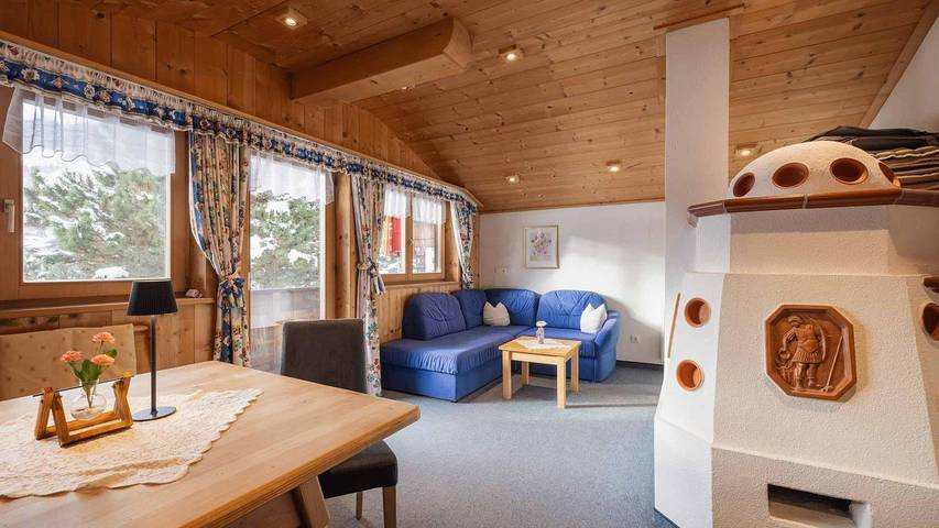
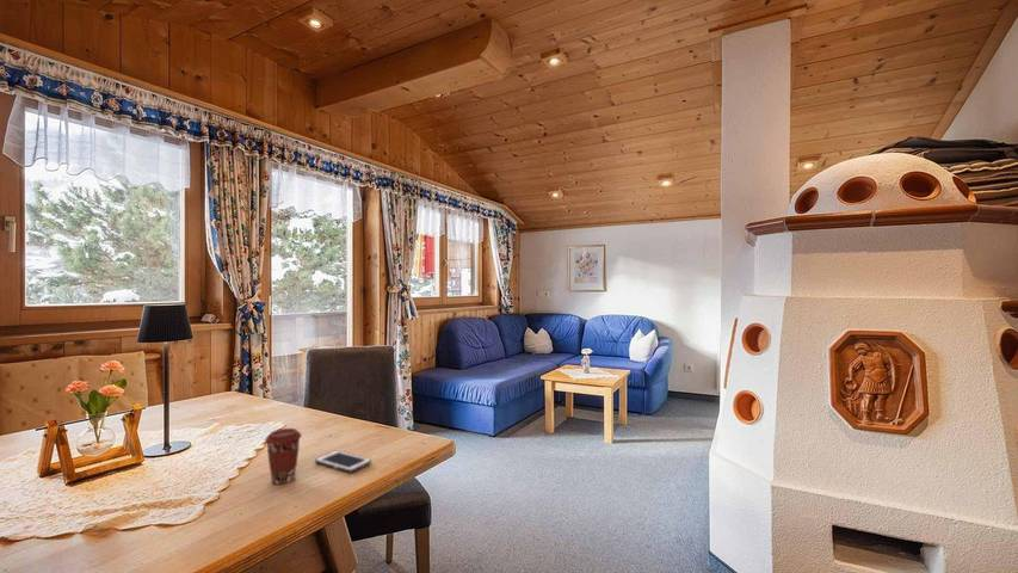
+ cell phone (343, 461)
+ coffee cup (283, 455)
